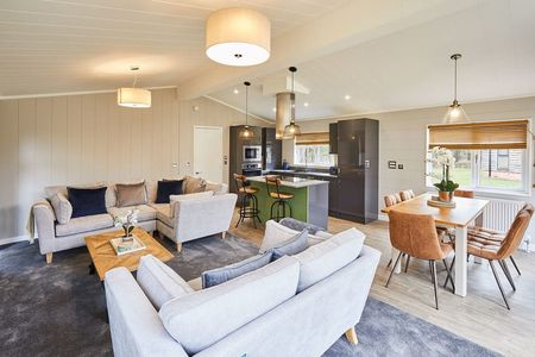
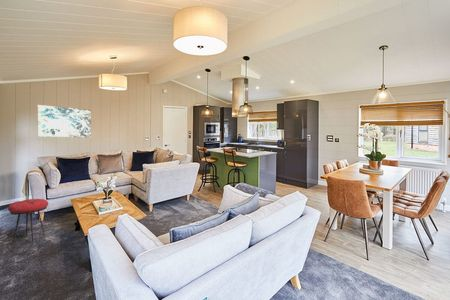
+ stool (30, 220)
+ wall art (66, 122)
